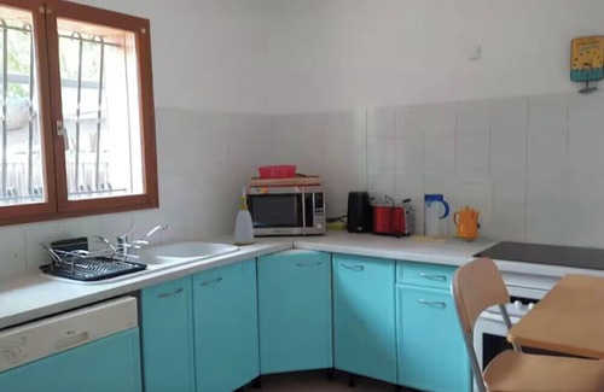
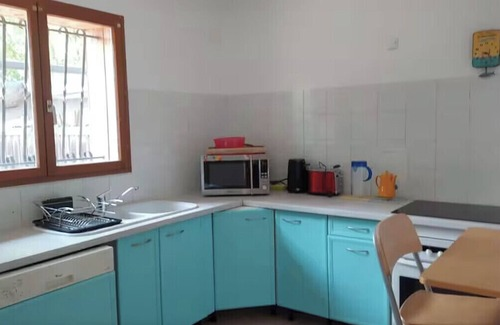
- soap bottle (243, 220)
